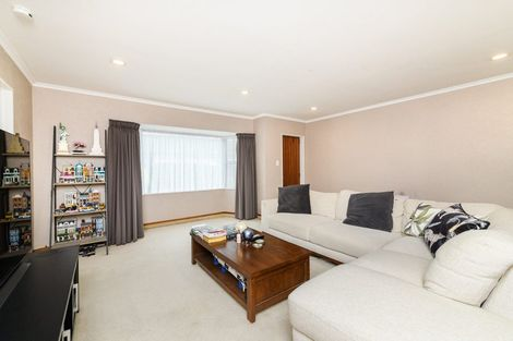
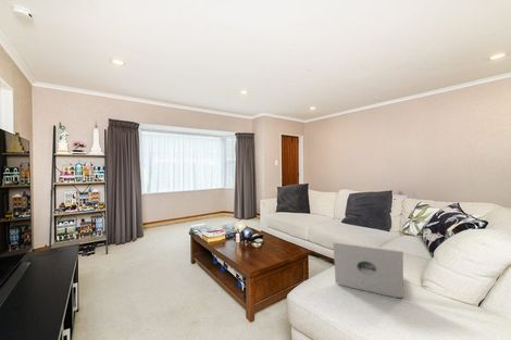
+ laptop (367, 260)
